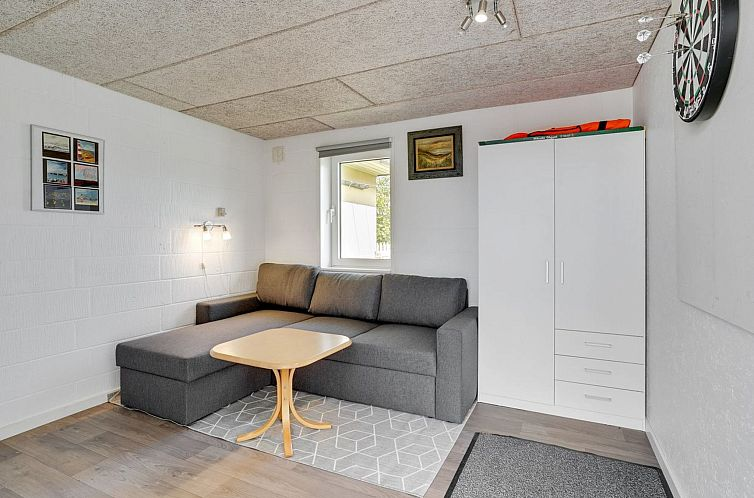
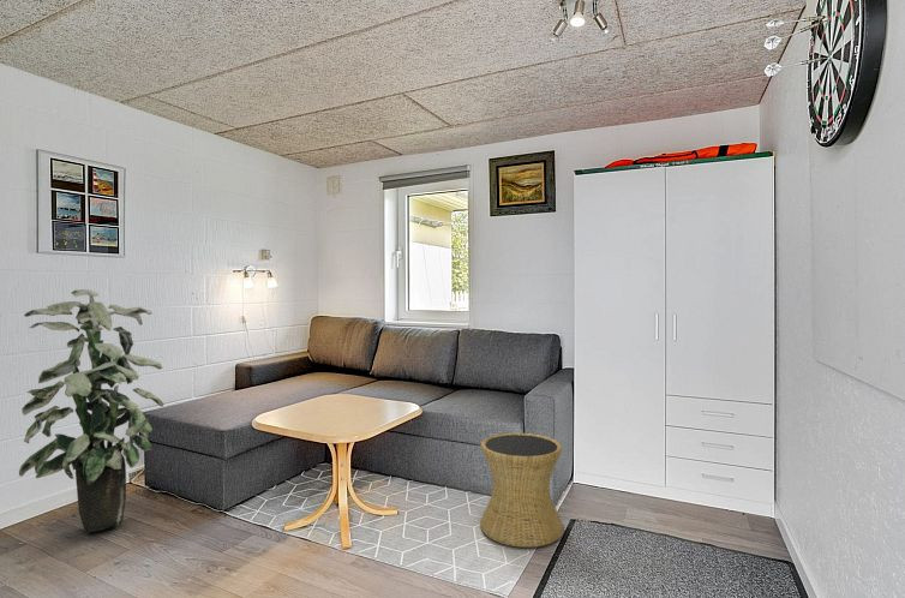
+ indoor plant (91, 407)
+ side table (521, 485)
